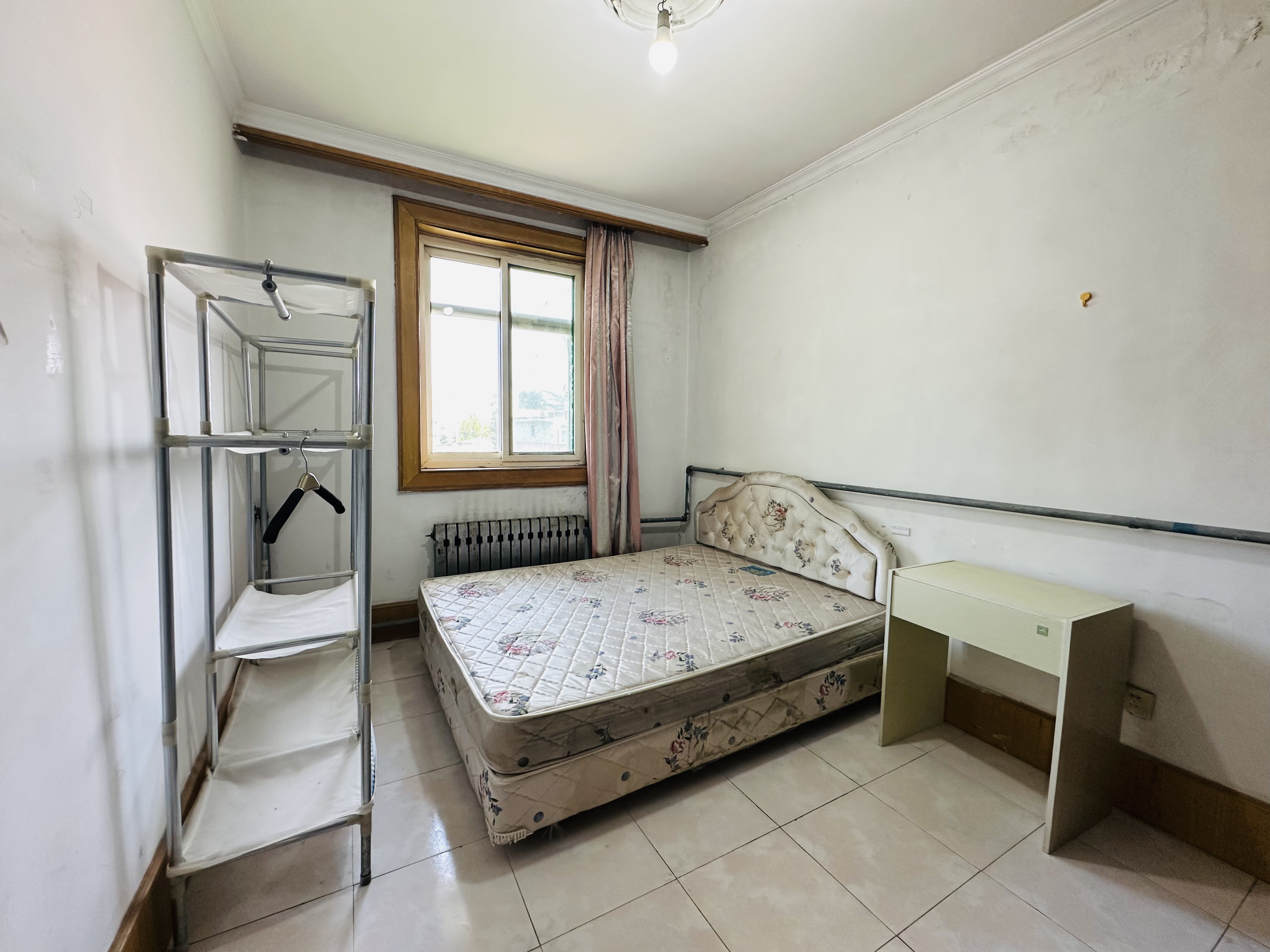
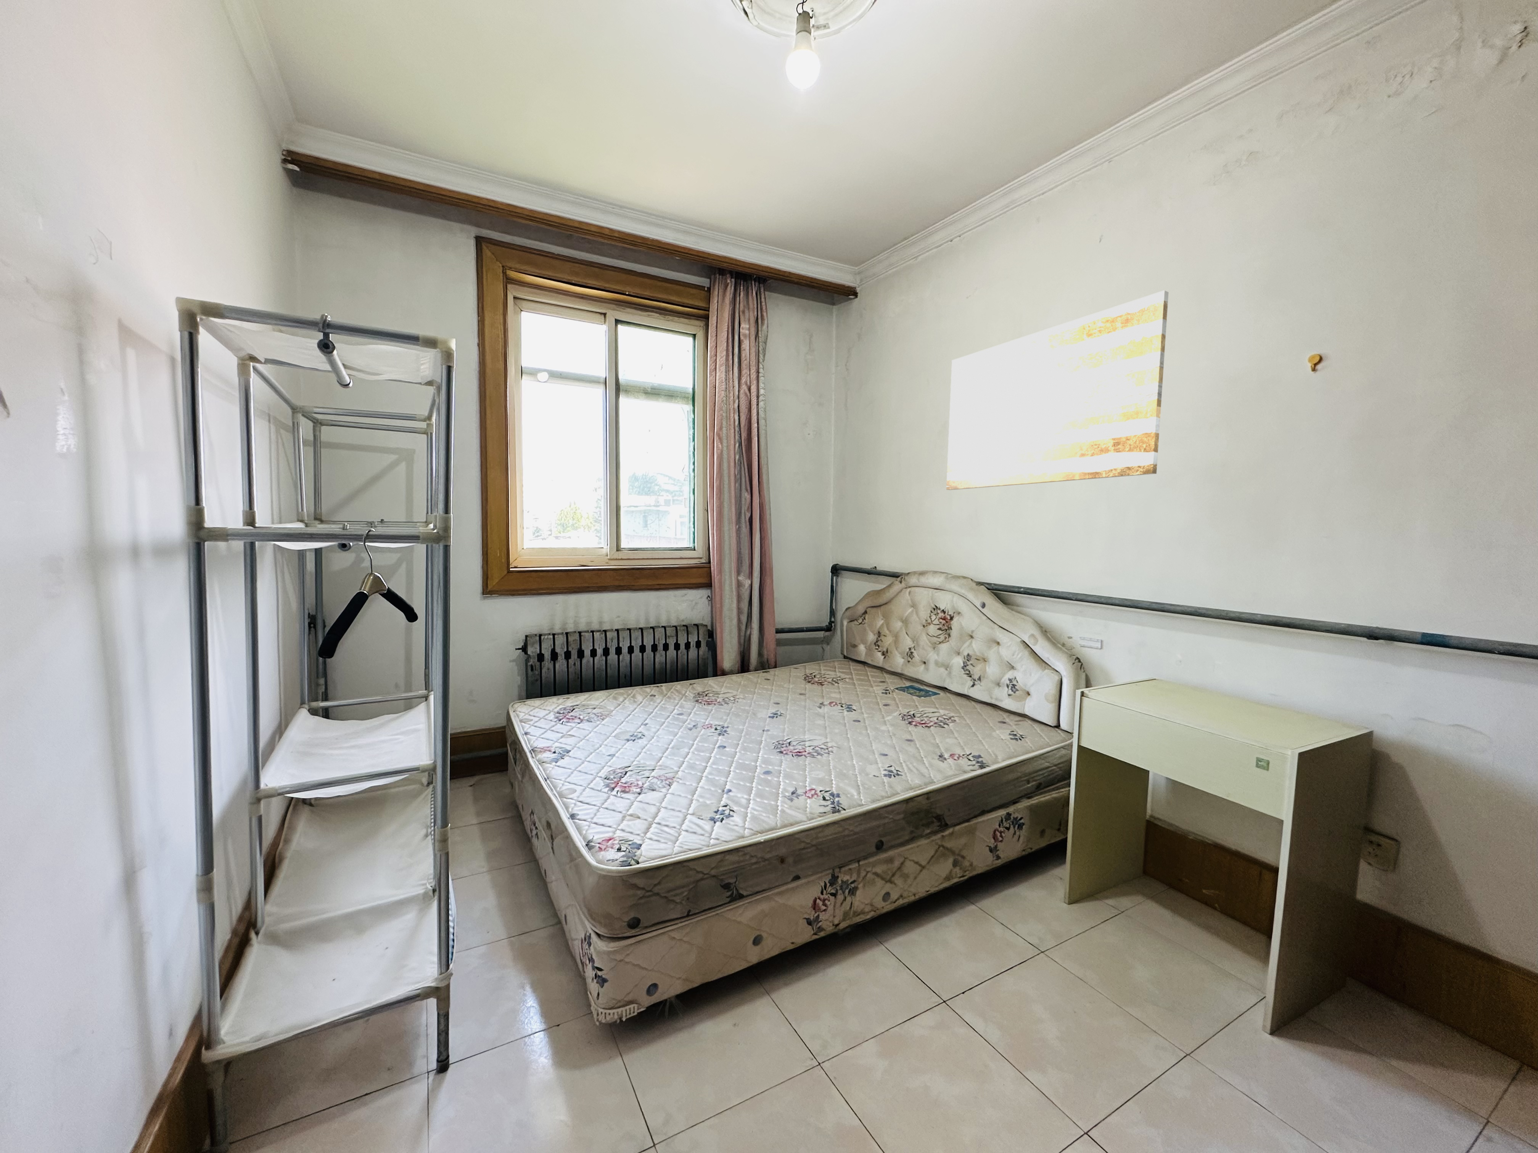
+ wall art (1038, 408)
